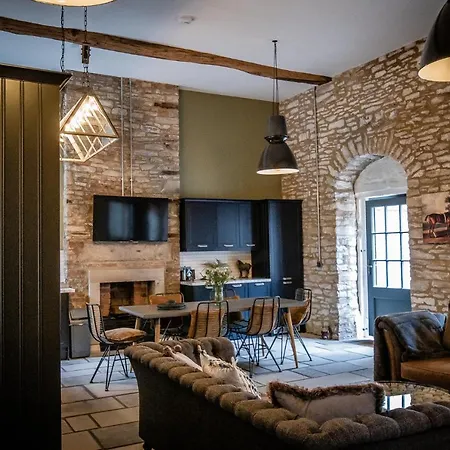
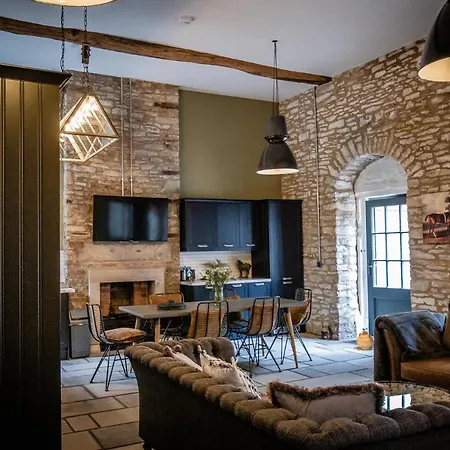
+ ceramic jug (365, 339)
